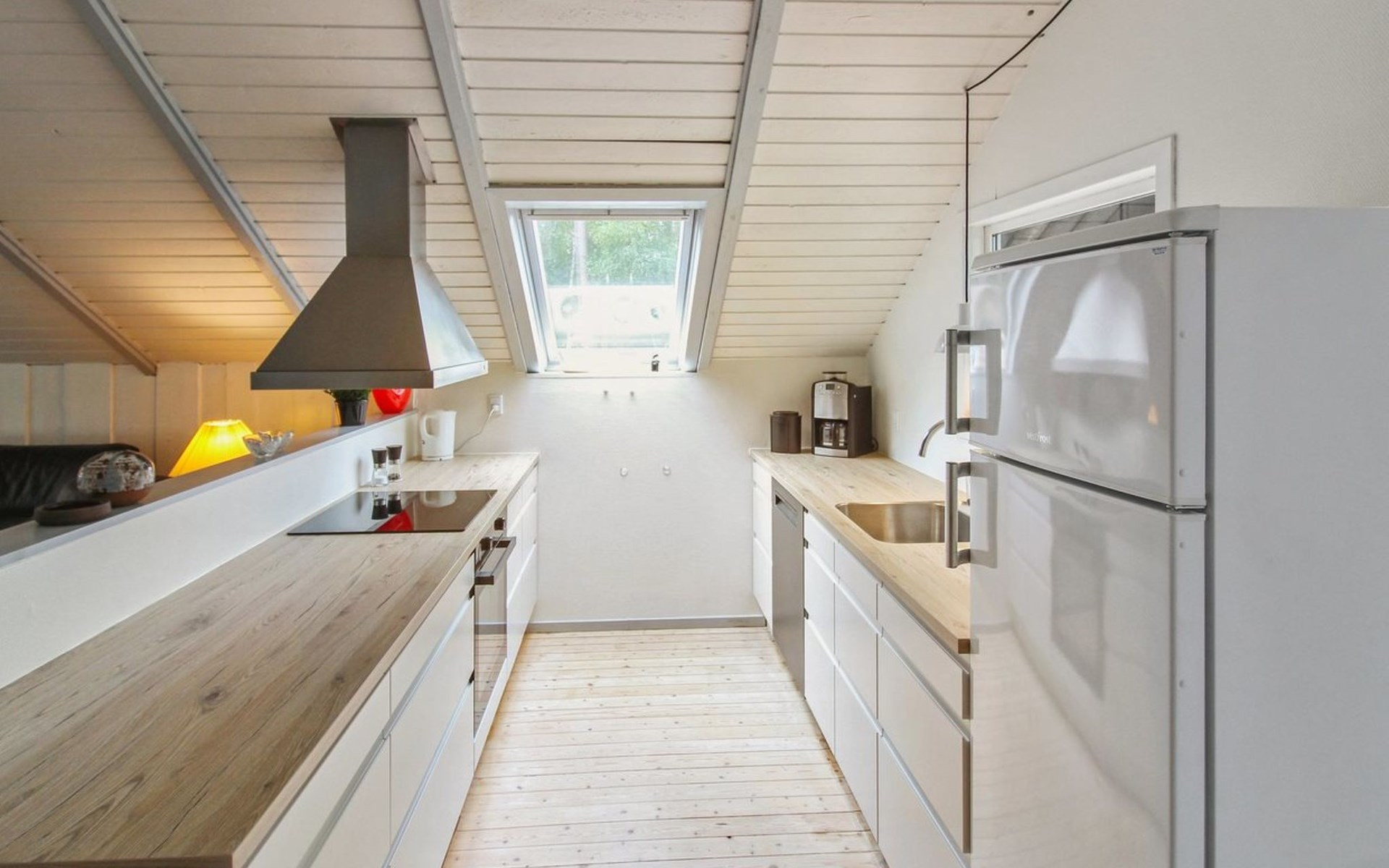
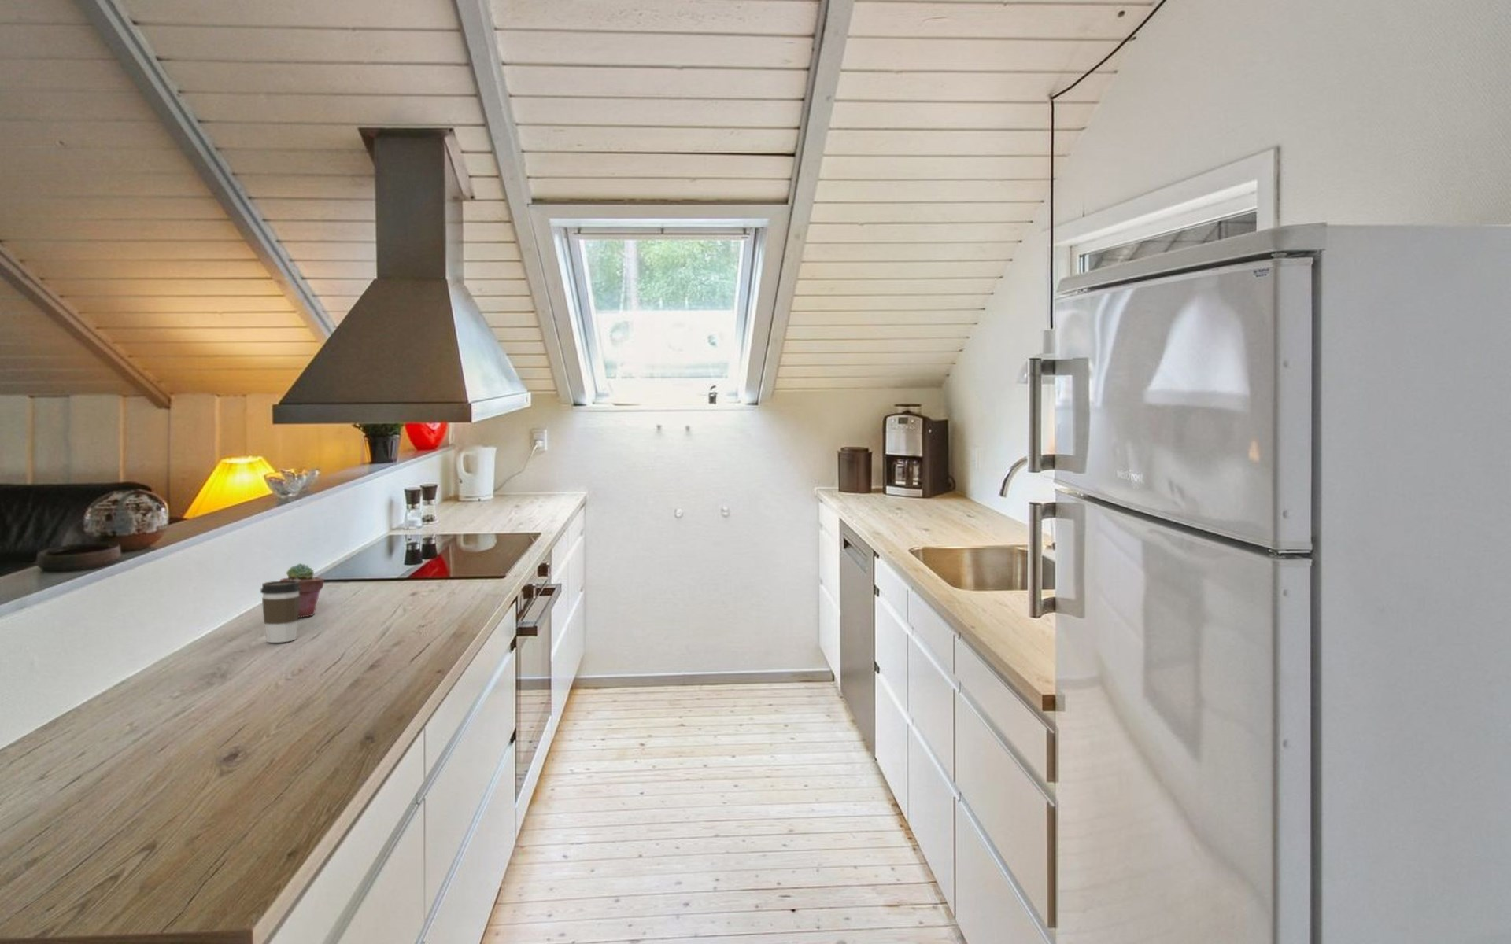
+ coffee cup (281, 611)
+ potted succulent (301, 589)
